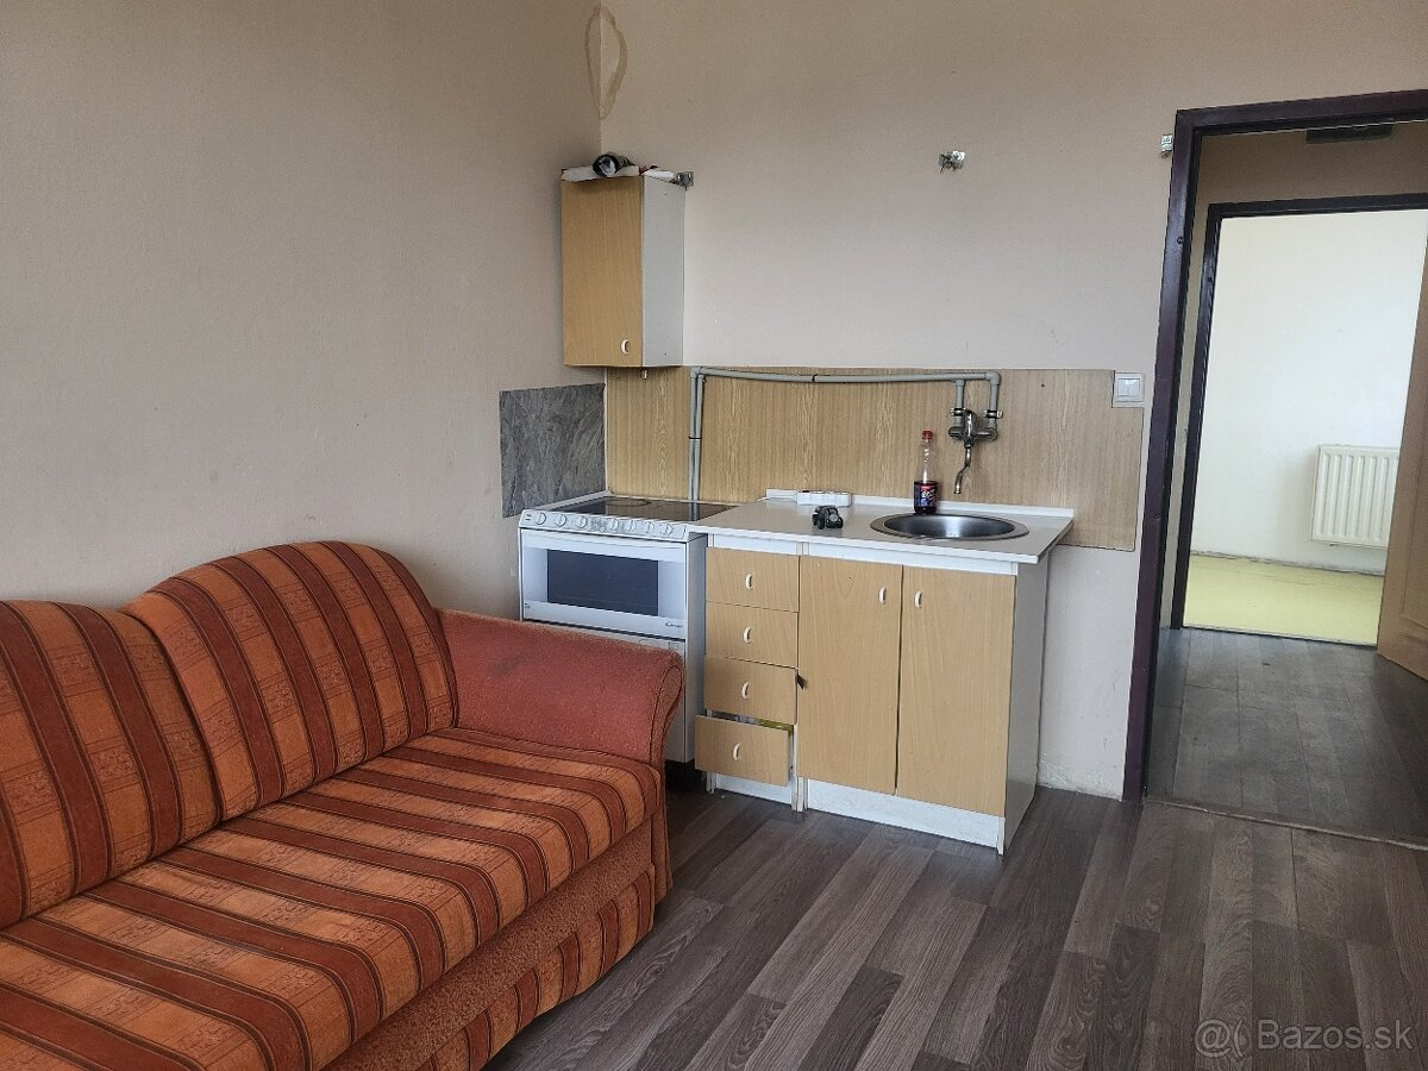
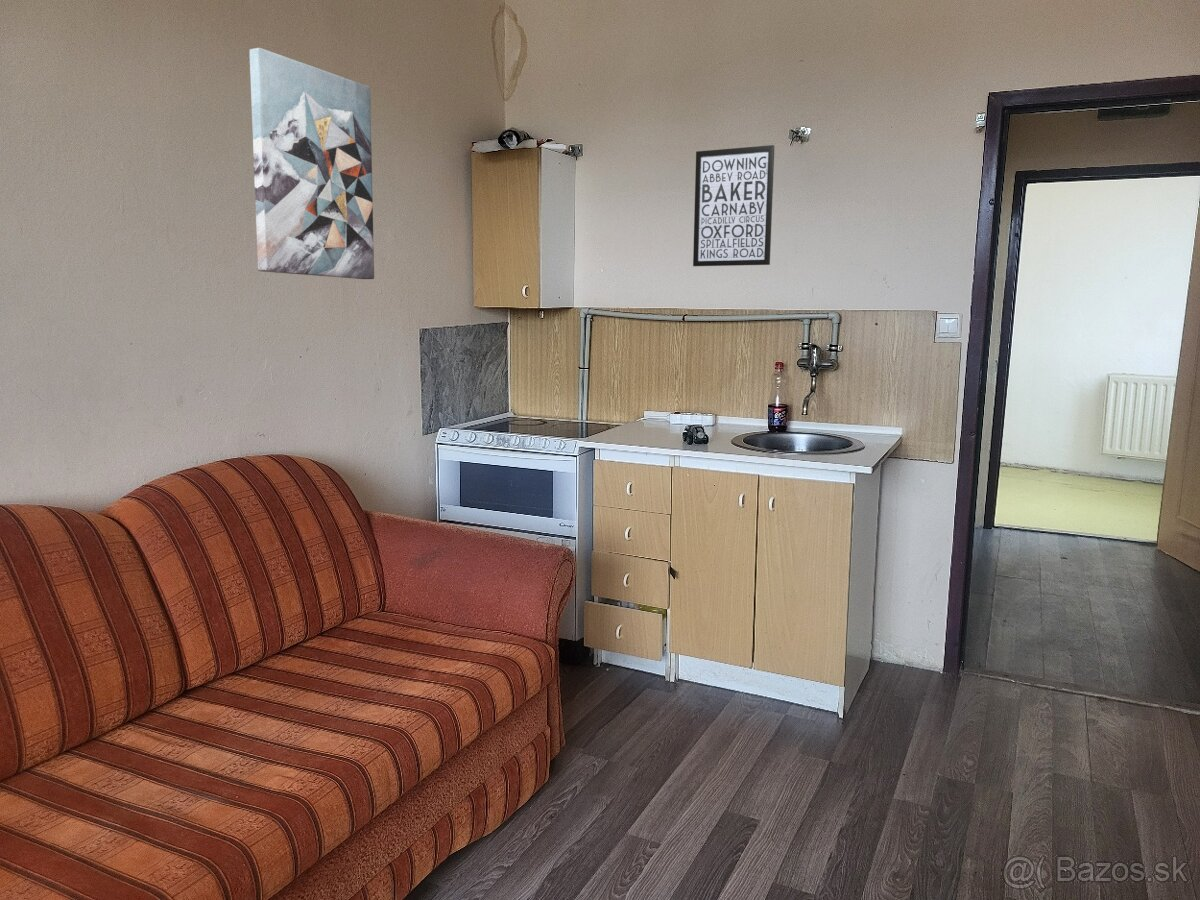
+ wall art (732, 207)
+ wall art (316, 173)
